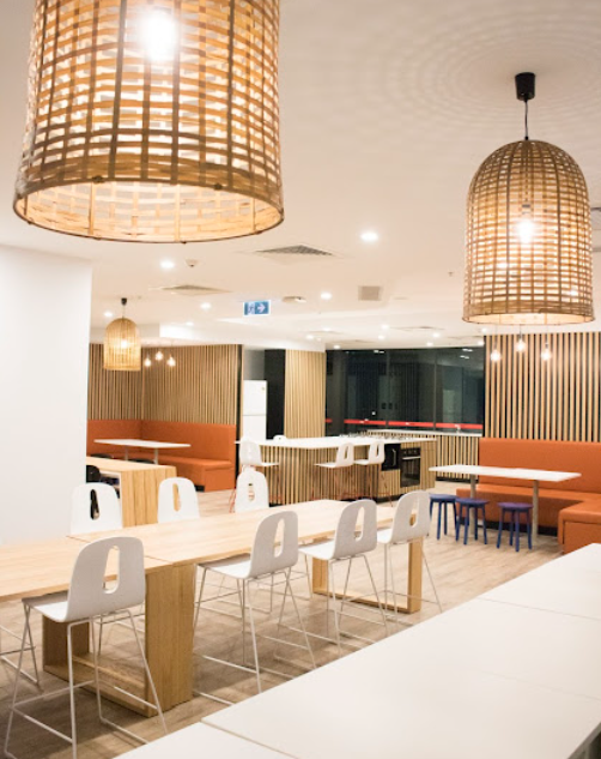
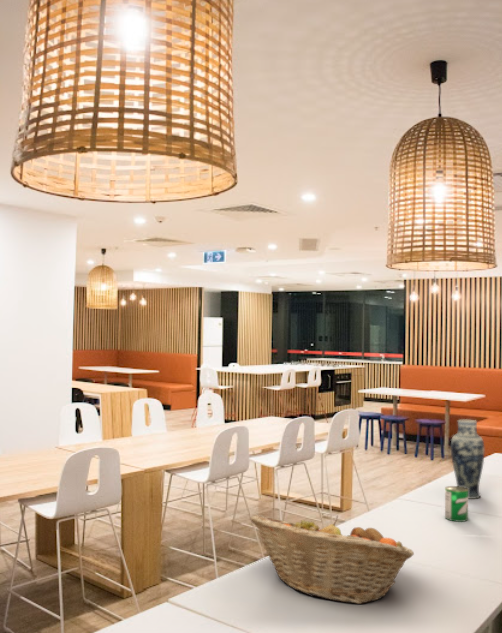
+ vase (467, 458)
+ fruit basket (328, 547)
+ can (456, 503)
